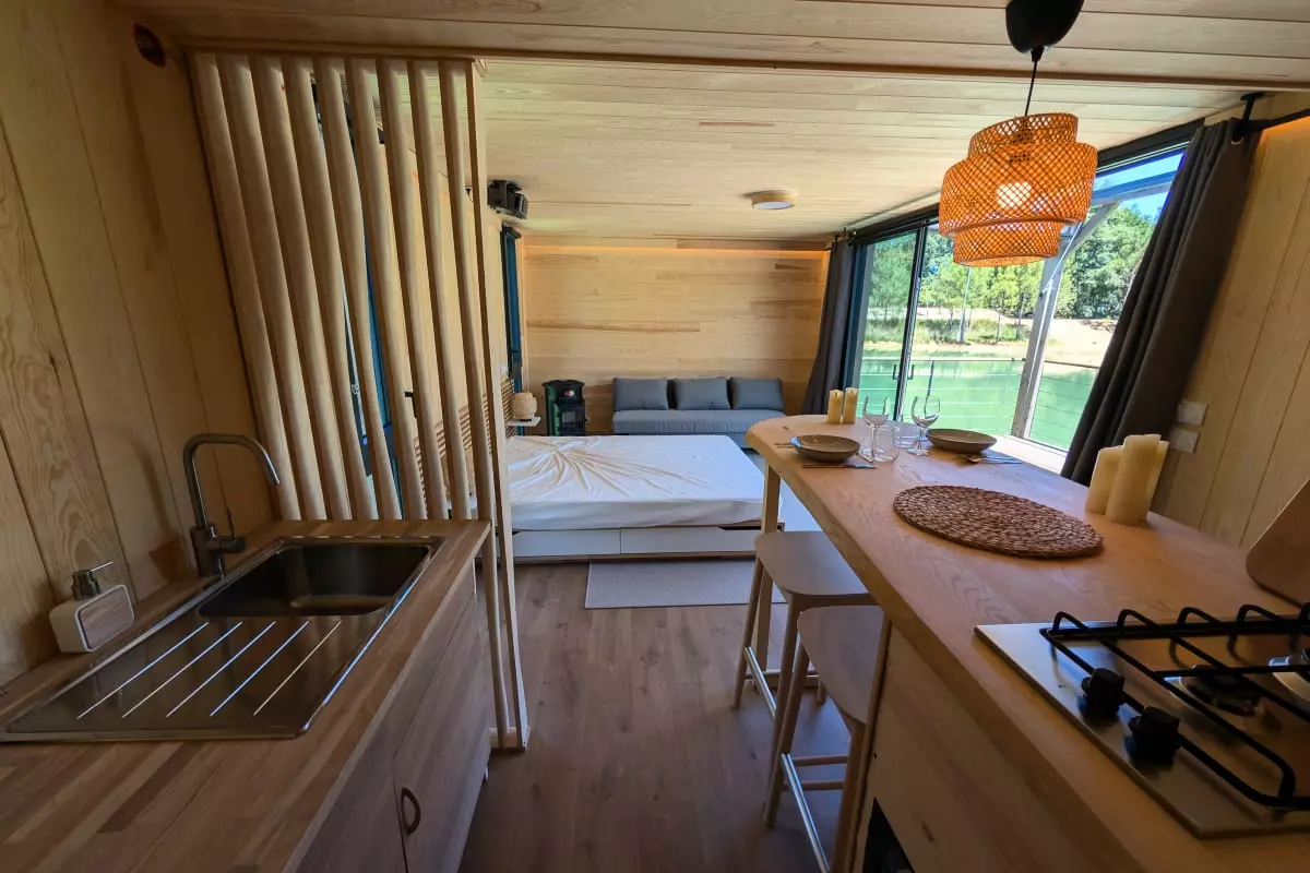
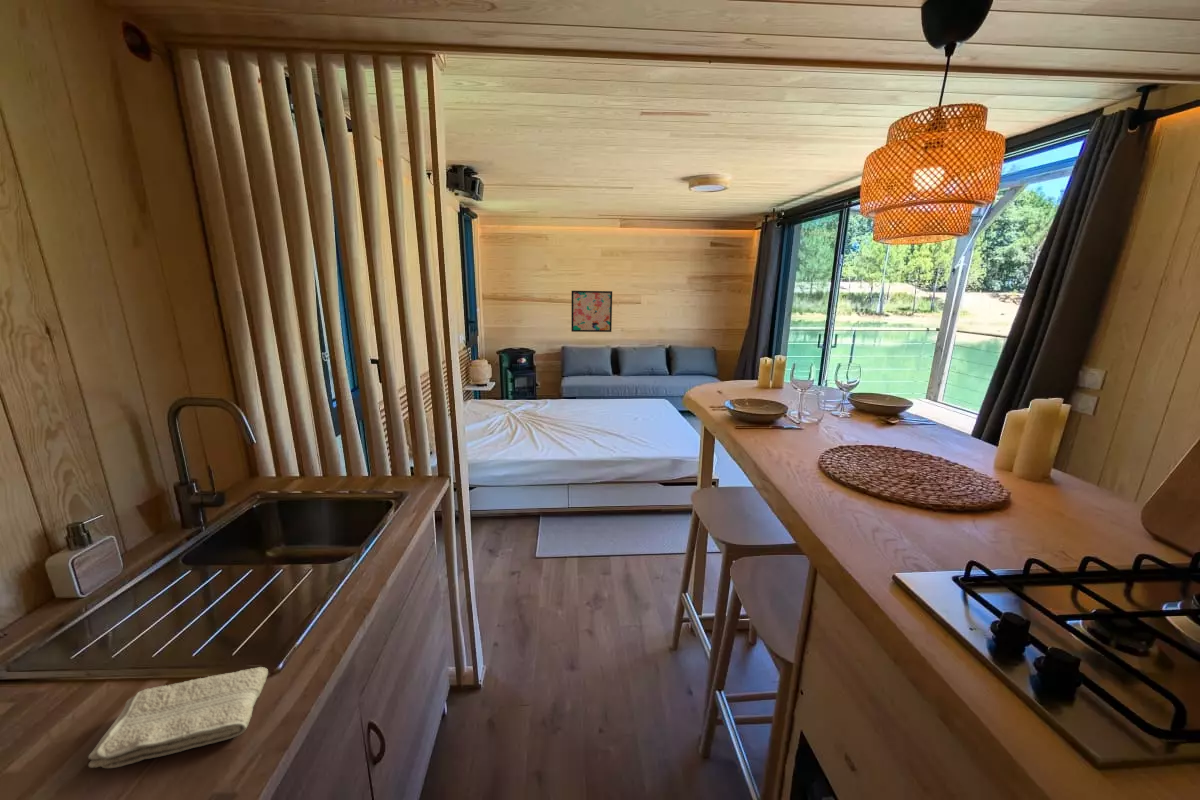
+ wall art (591, 311)
+ washcloth (187, 711)
